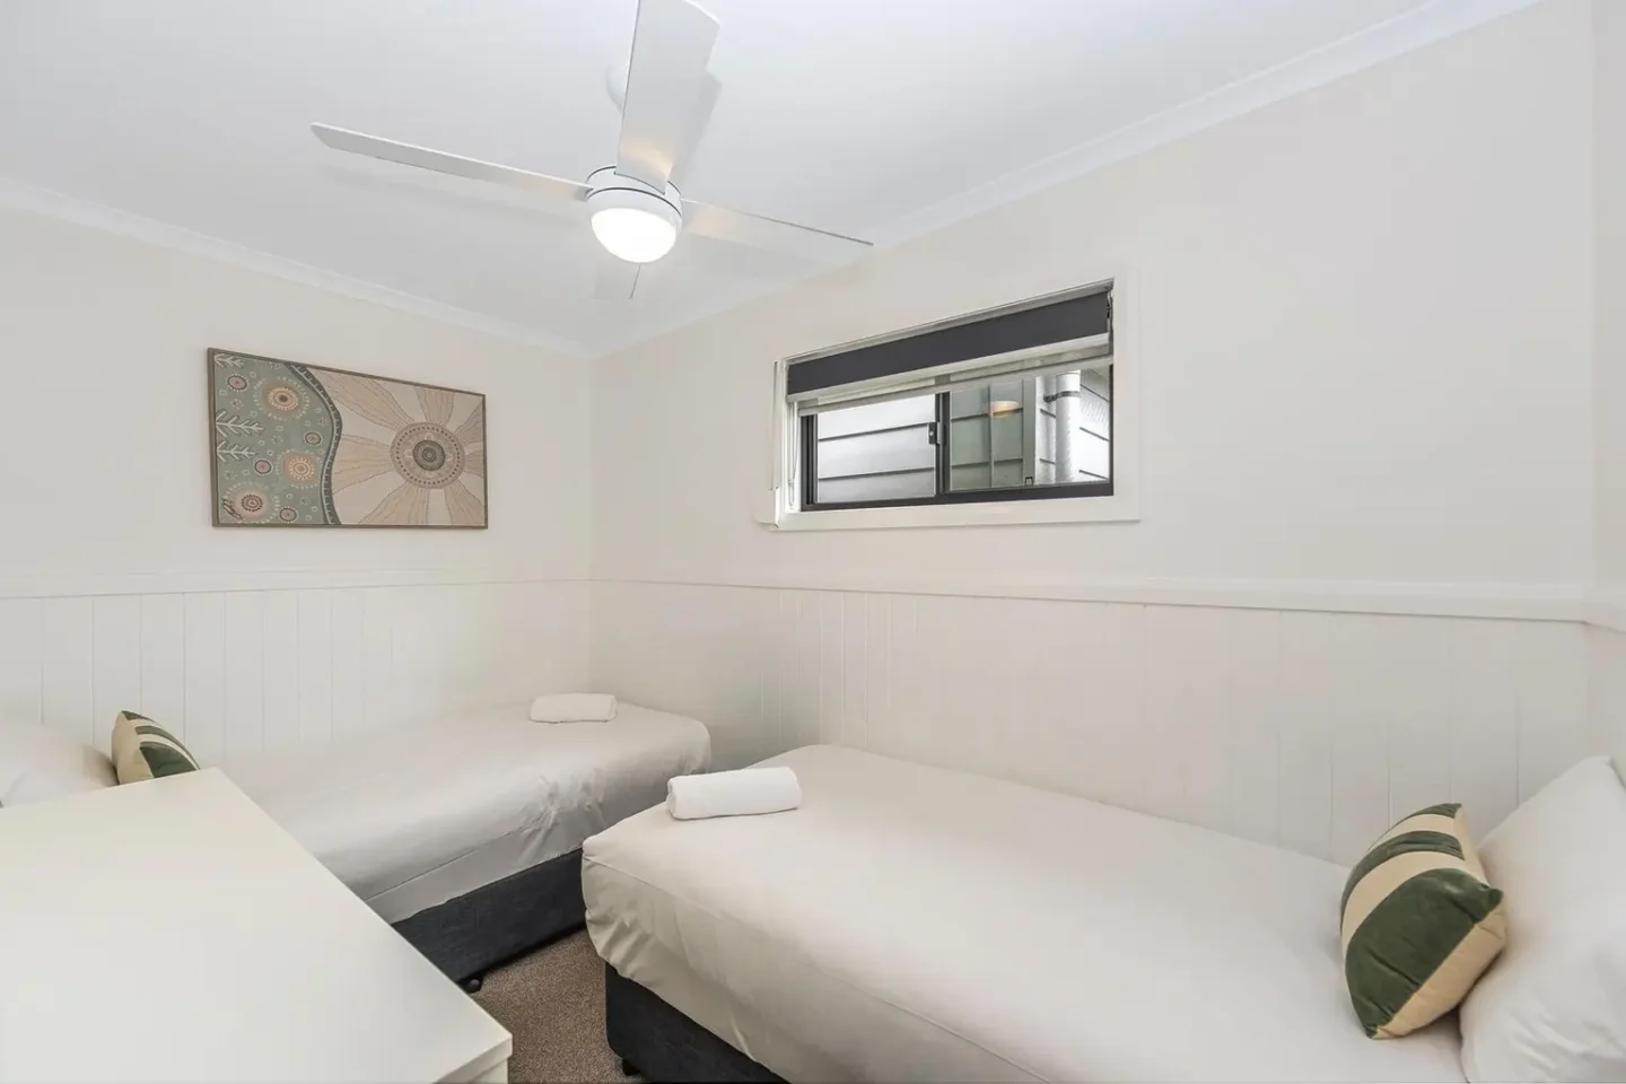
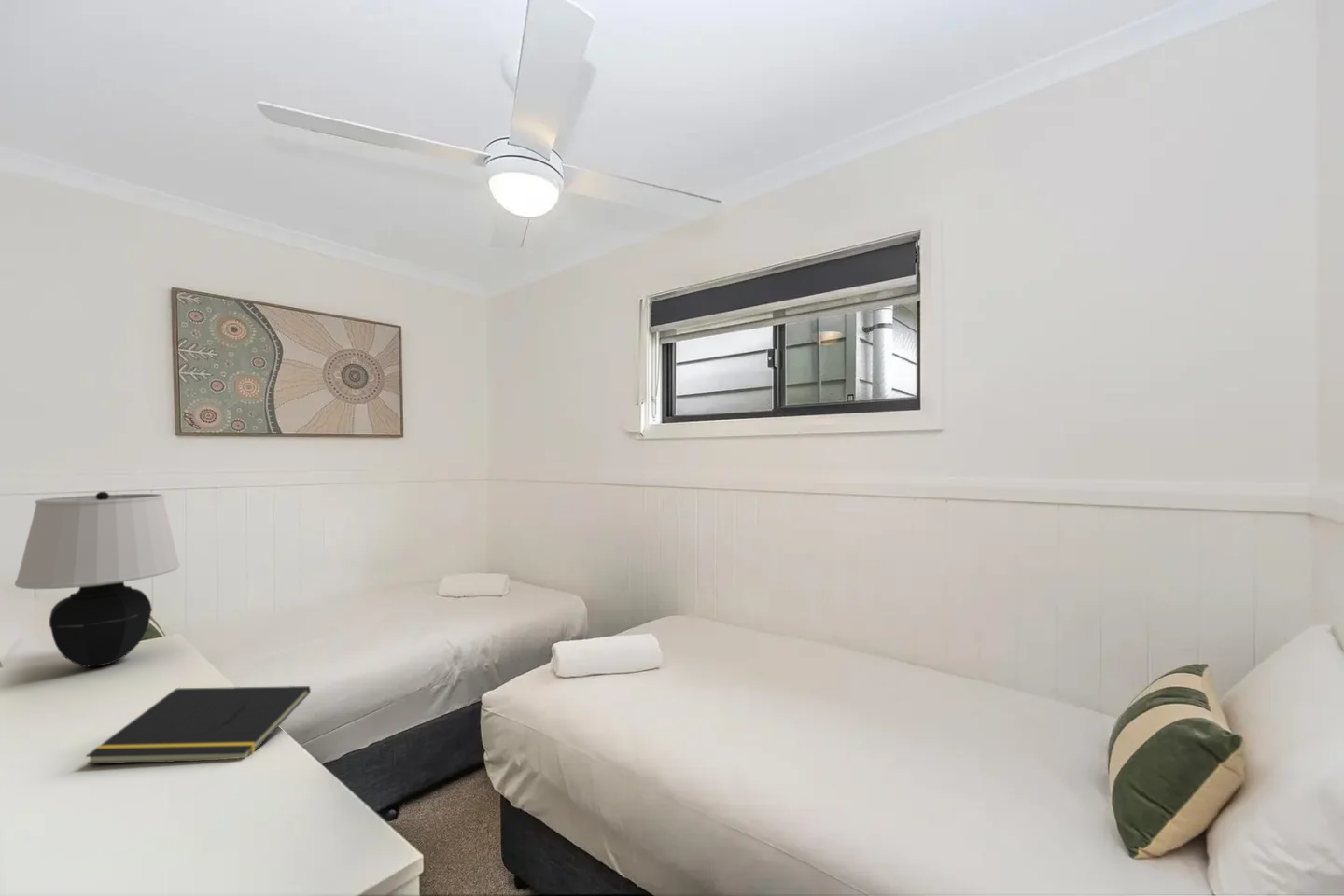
+ table lamp (103, 577)
+ notepad (208, 721)
